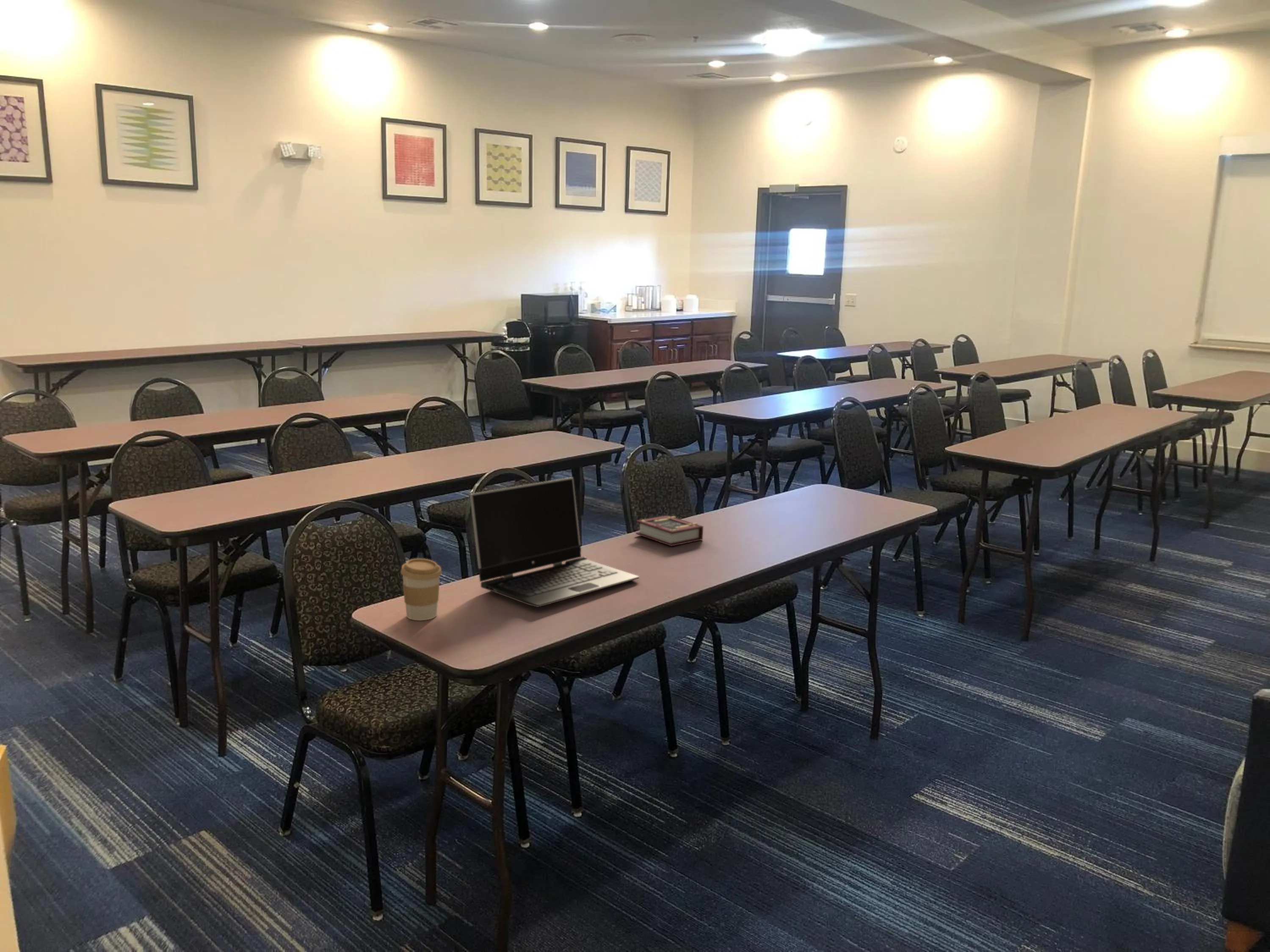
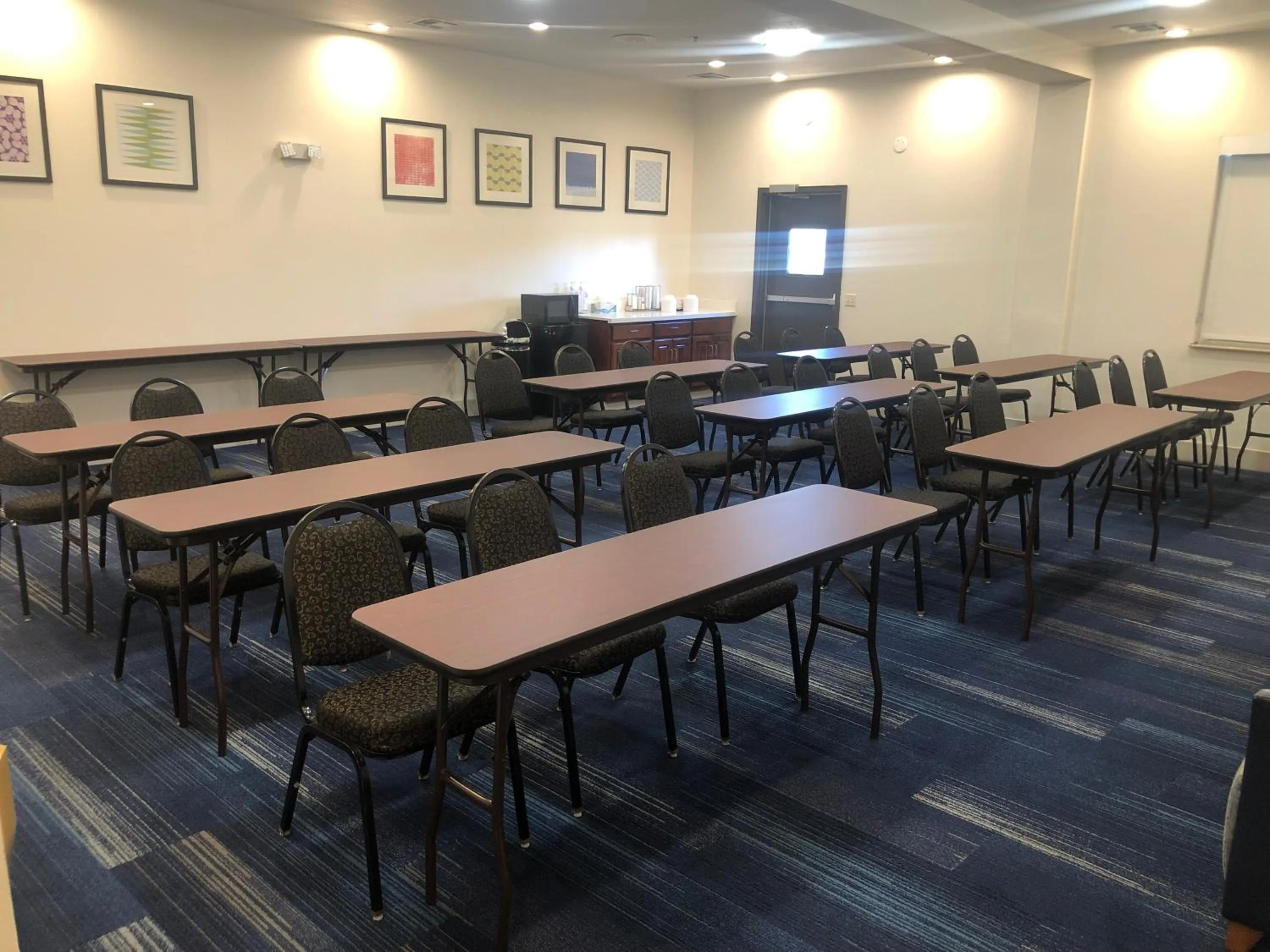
- coffee cup (421, 589)
- laptop computer (556, 539)
- book (670, 529)
